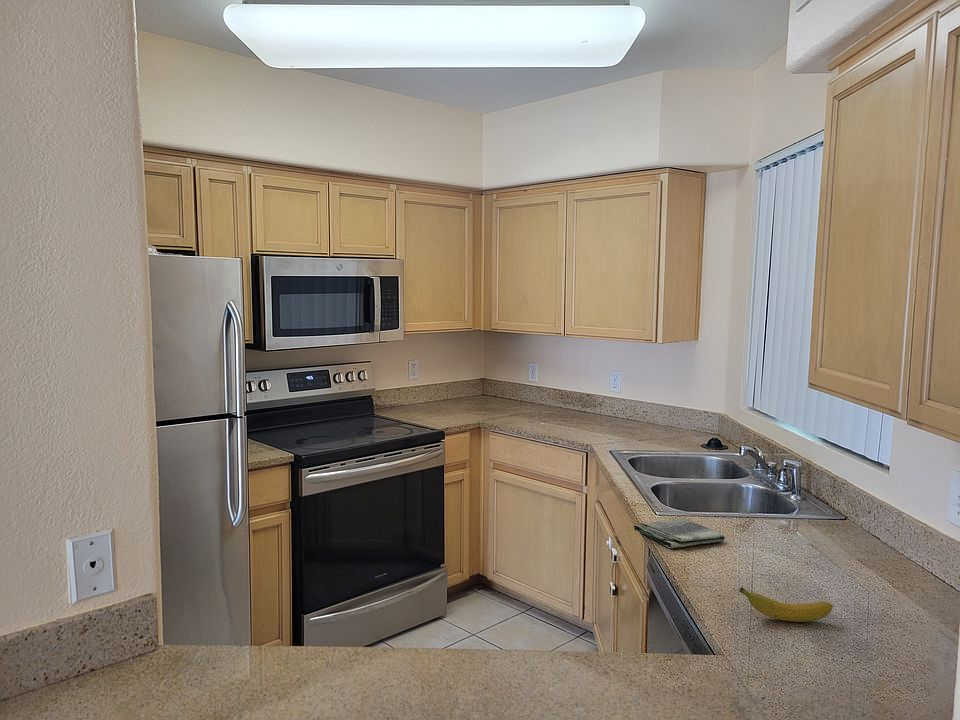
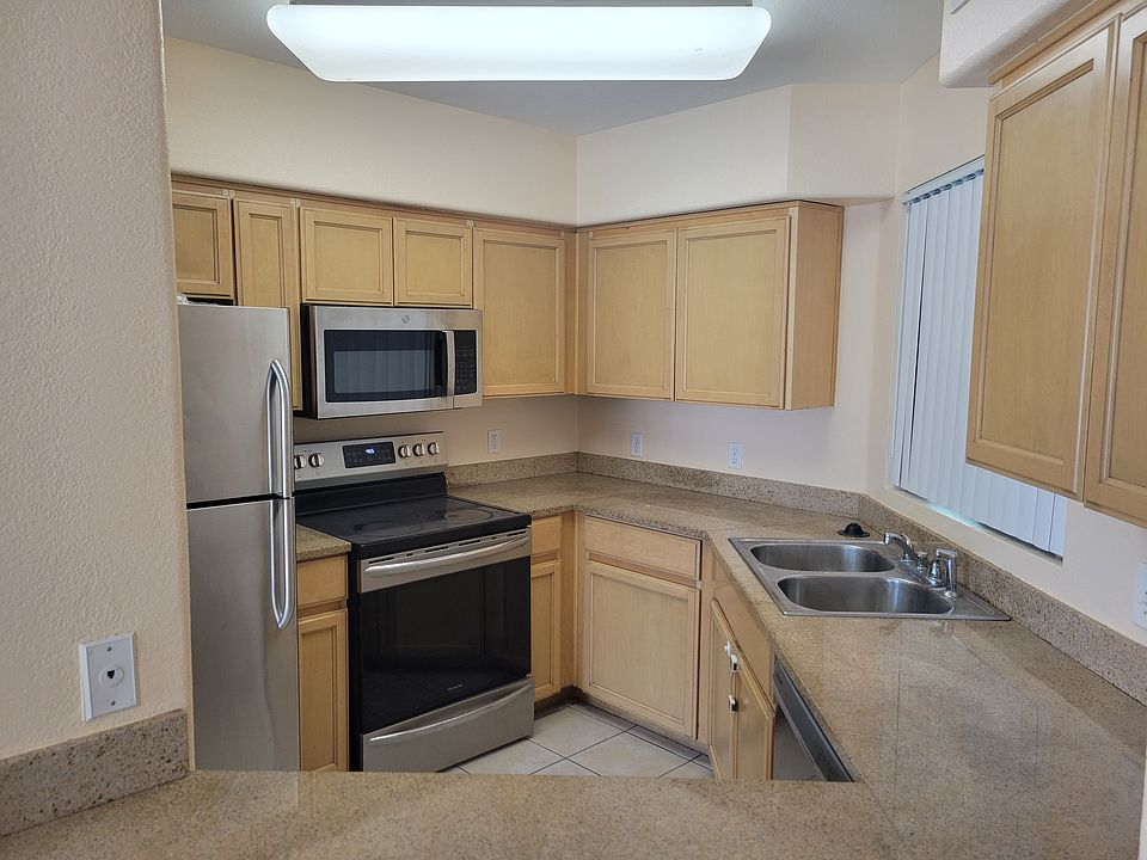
- dish towel (677, 530)
- banana (785, 604)
